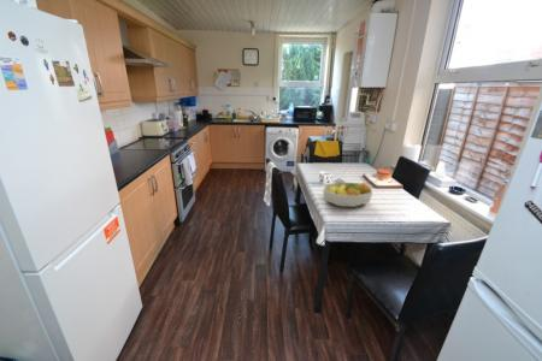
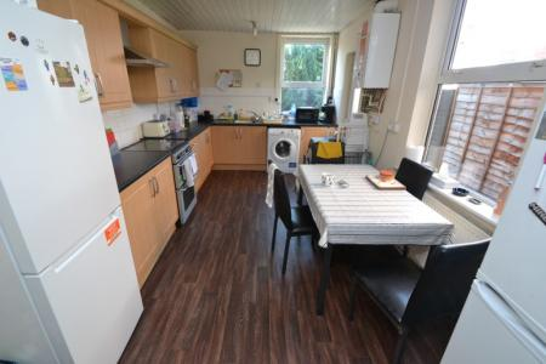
- fruit bowl (347, 191)
